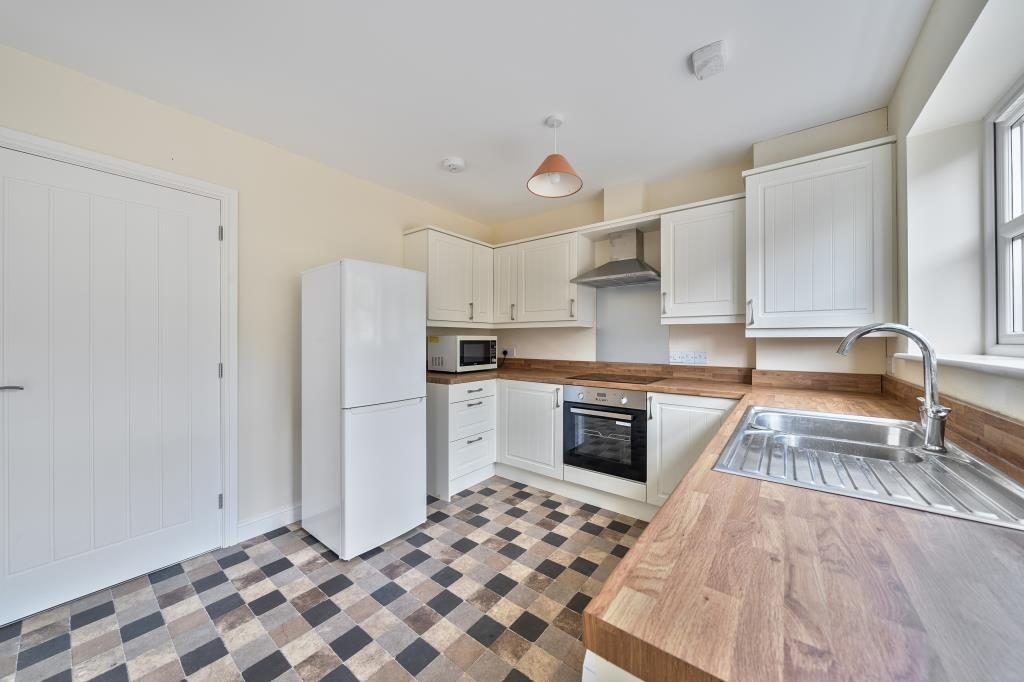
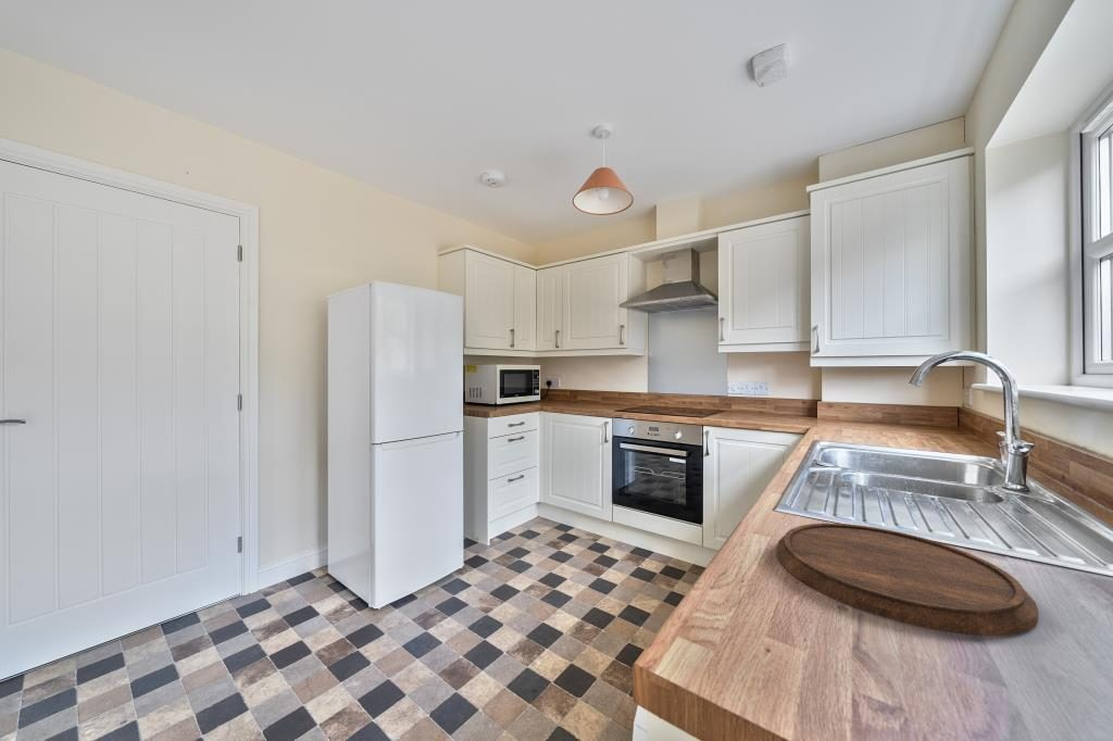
+ cutting board (887, 564)
